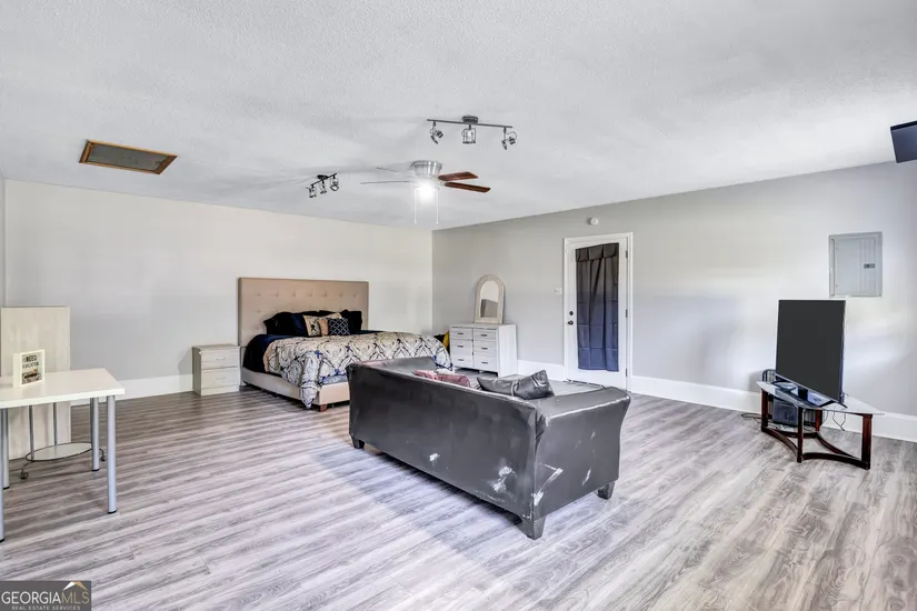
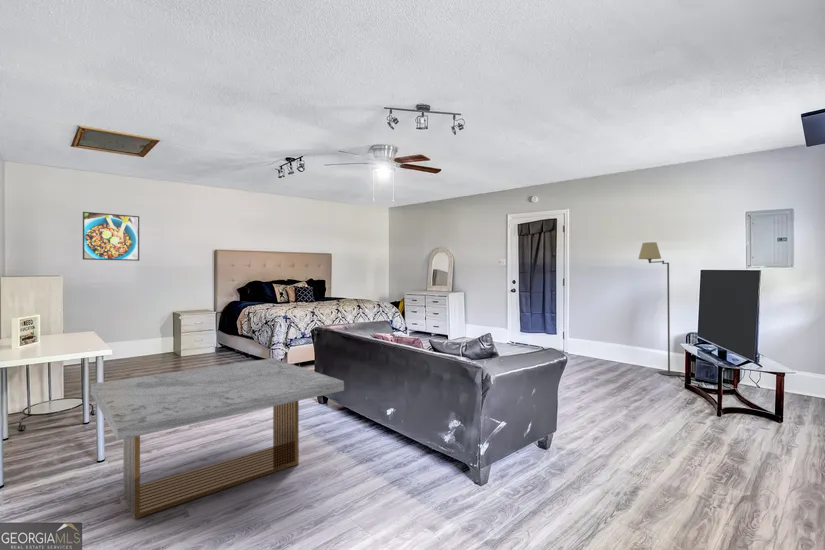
+ coffee table (217, 418)
+ floor lamp (668, 307)
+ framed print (112, 237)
